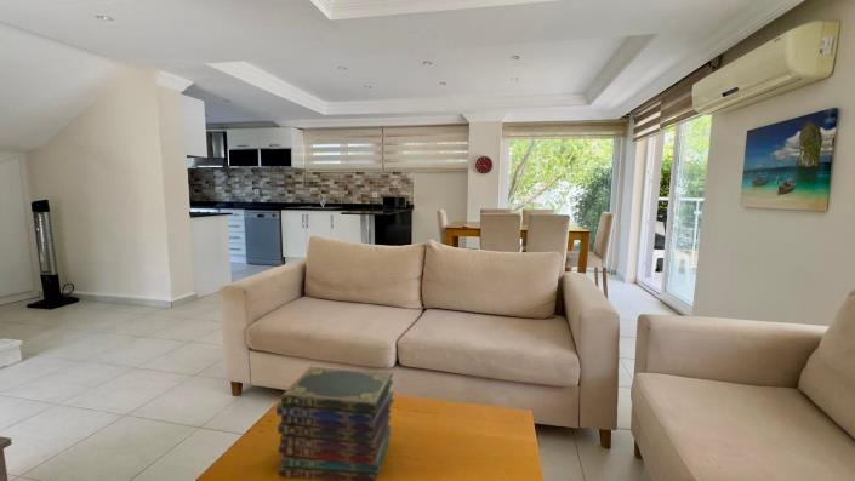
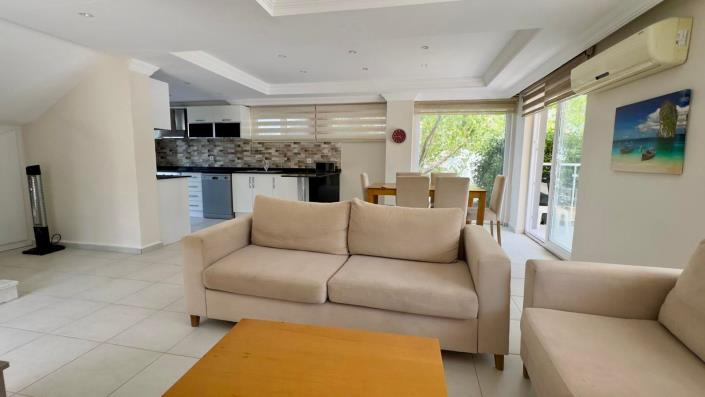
- book stack (338, 420)
